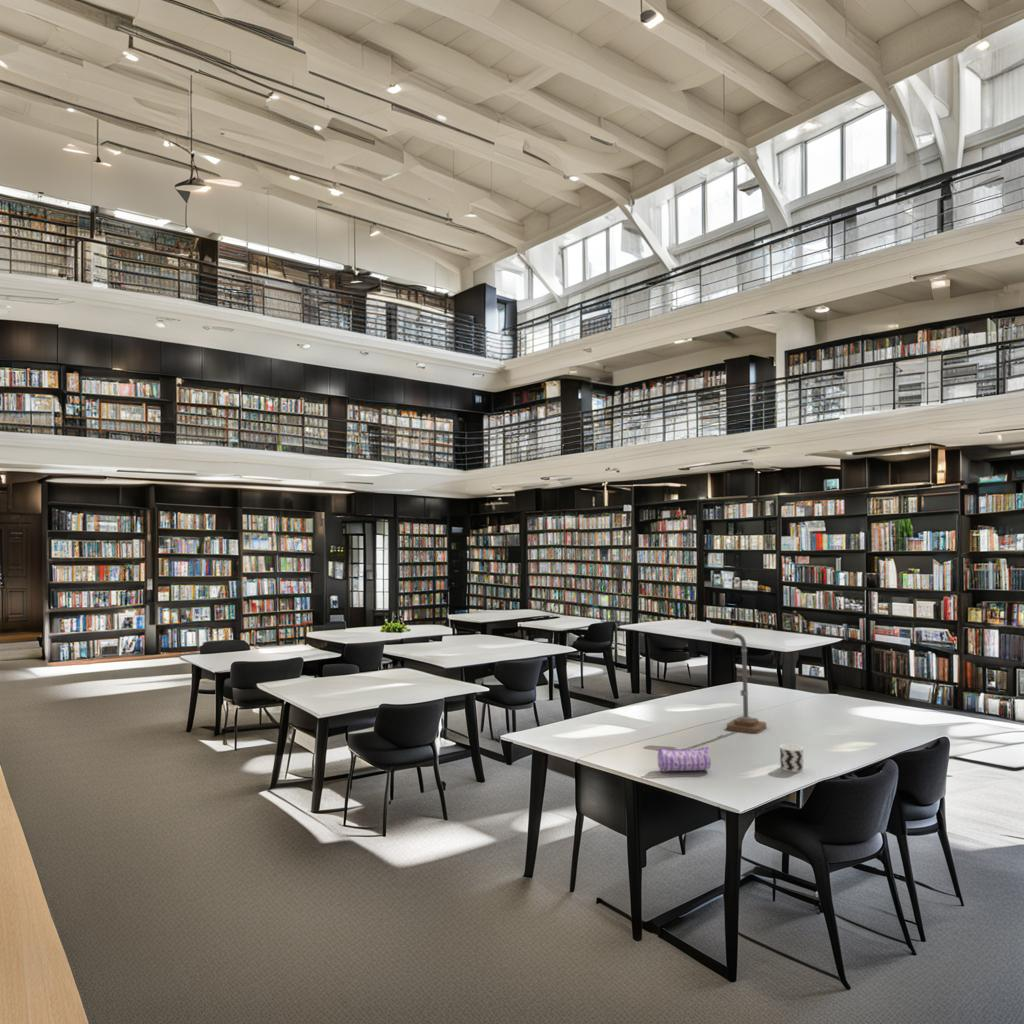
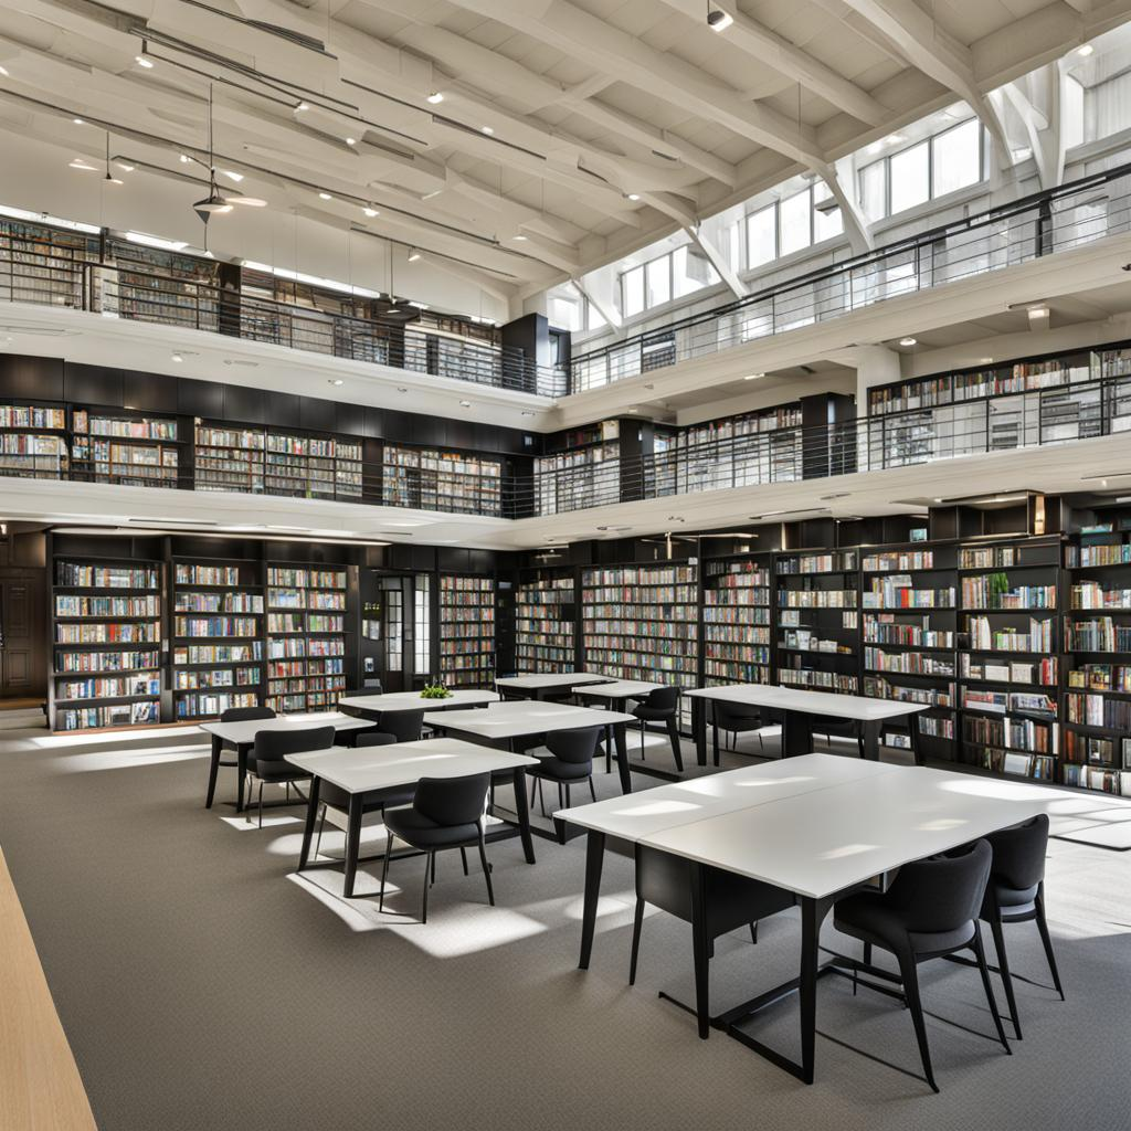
- desk lamp (742, 677)
- cup (793, 756)
- pencil case (684, 758)
